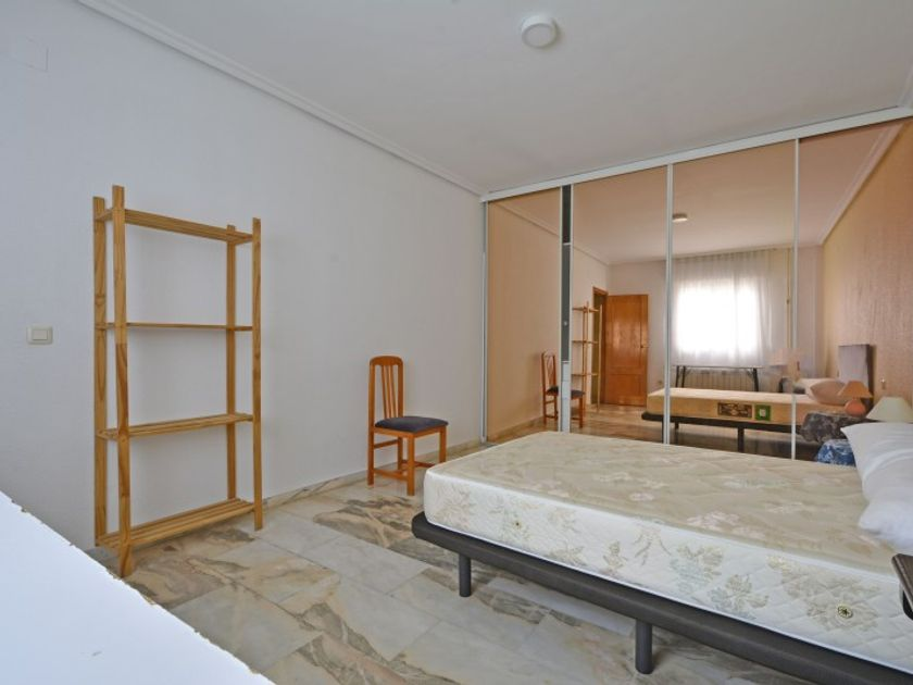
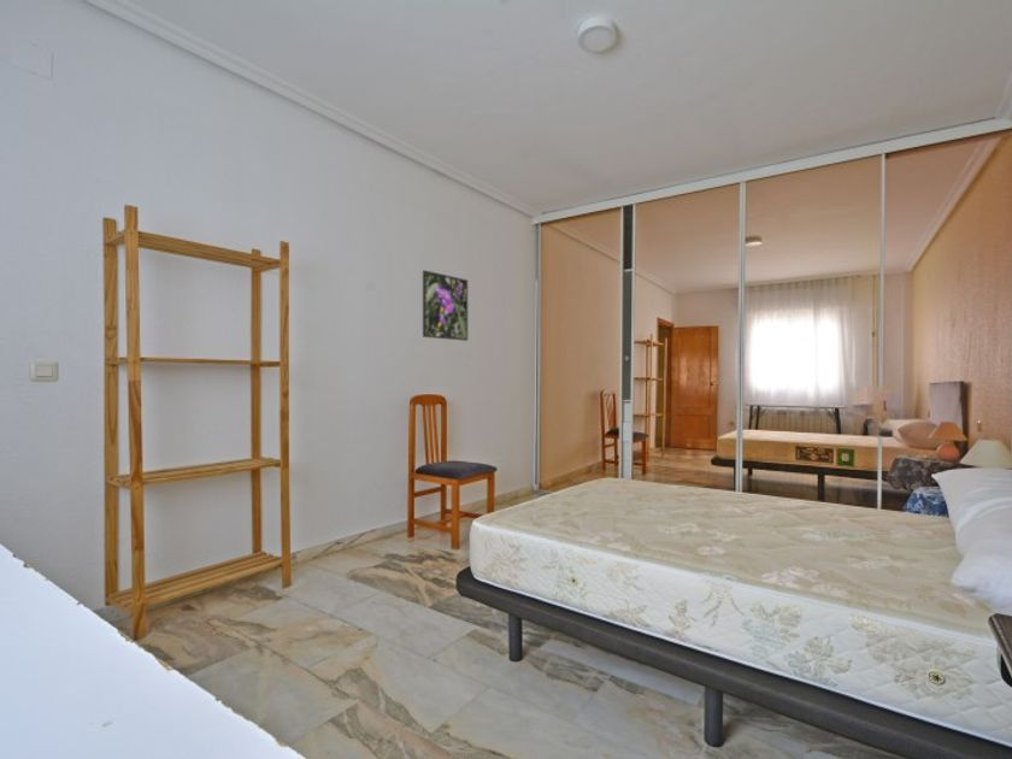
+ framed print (446, 306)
